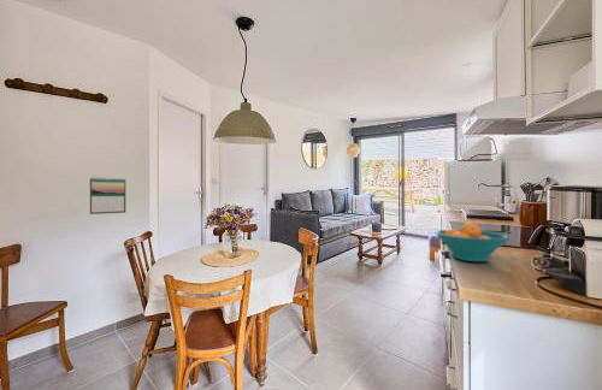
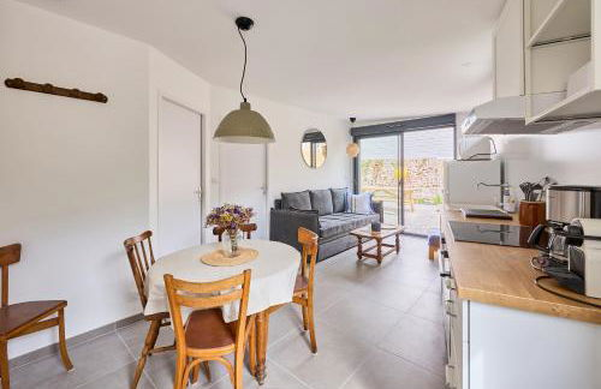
- fruit bowl (470, 240)
- calendar (108, 195)
